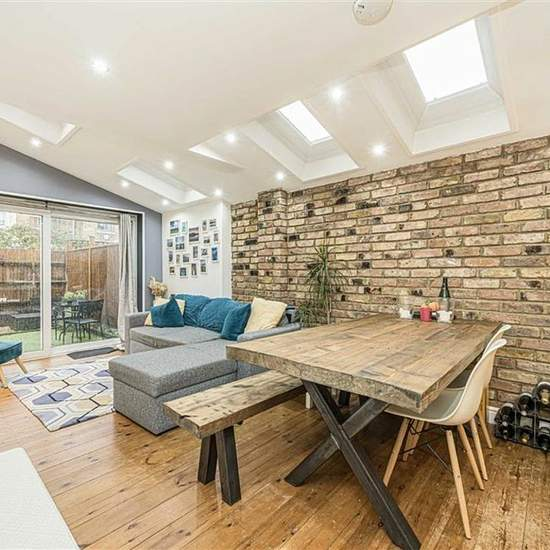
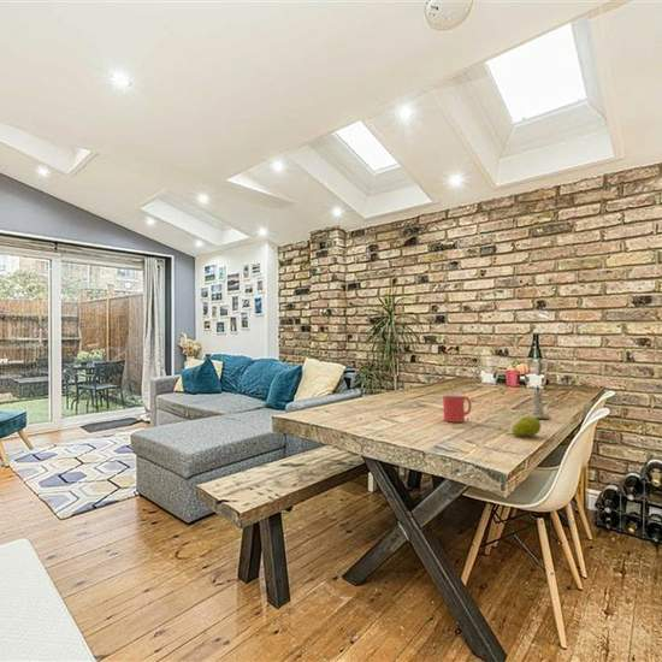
+ mug (457, 407)
+ candle (538, 401)
+ fruit (524, 425)
